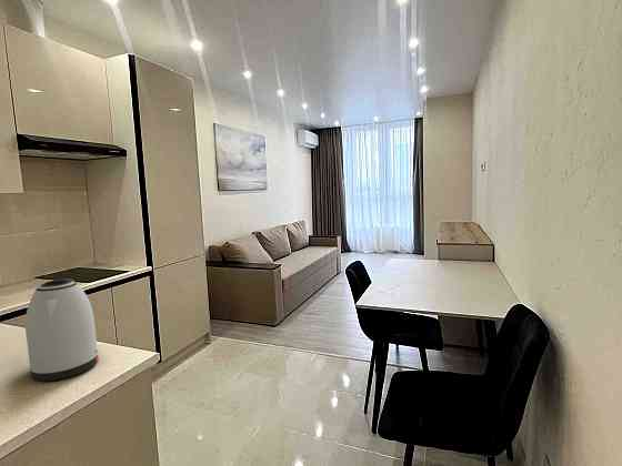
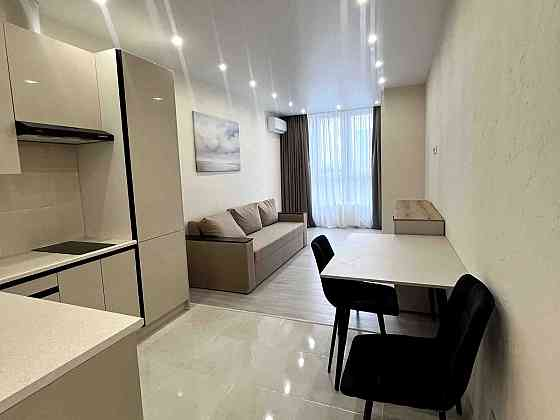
- kettle (66, 320)
